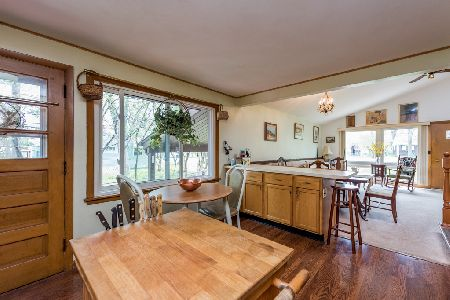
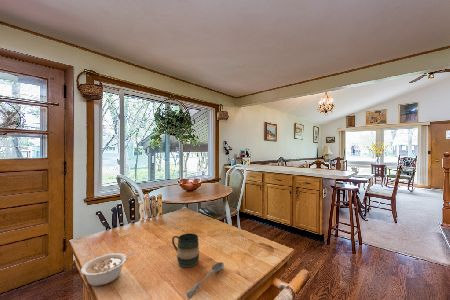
+ legume (106, 267)
+ mug (184, 248)
+ soupspoon (207, 276)
